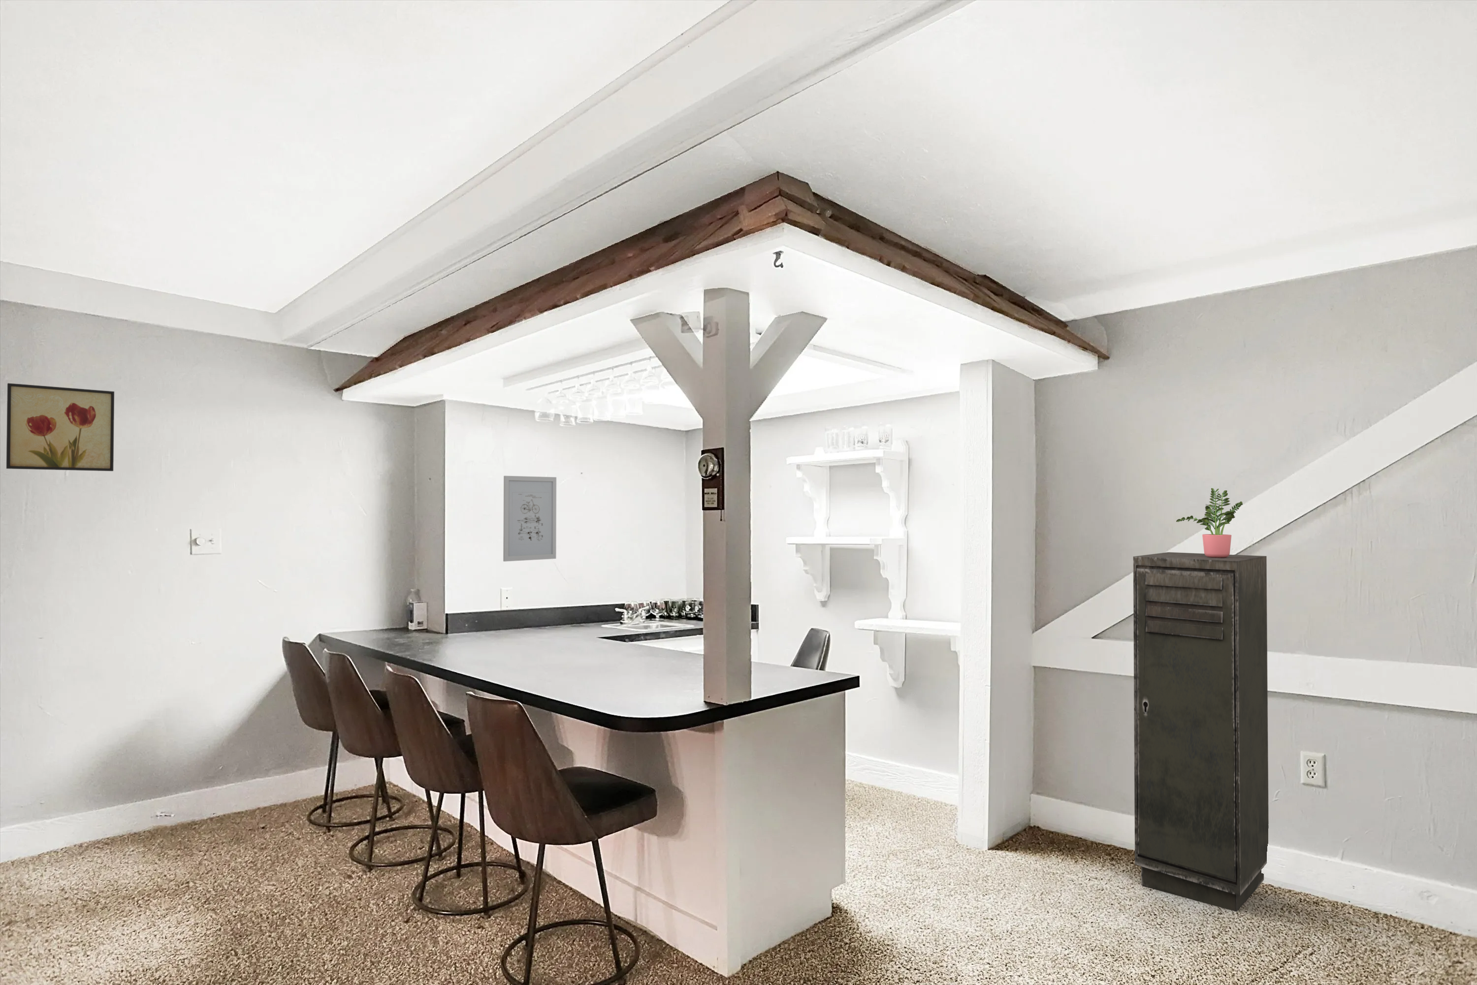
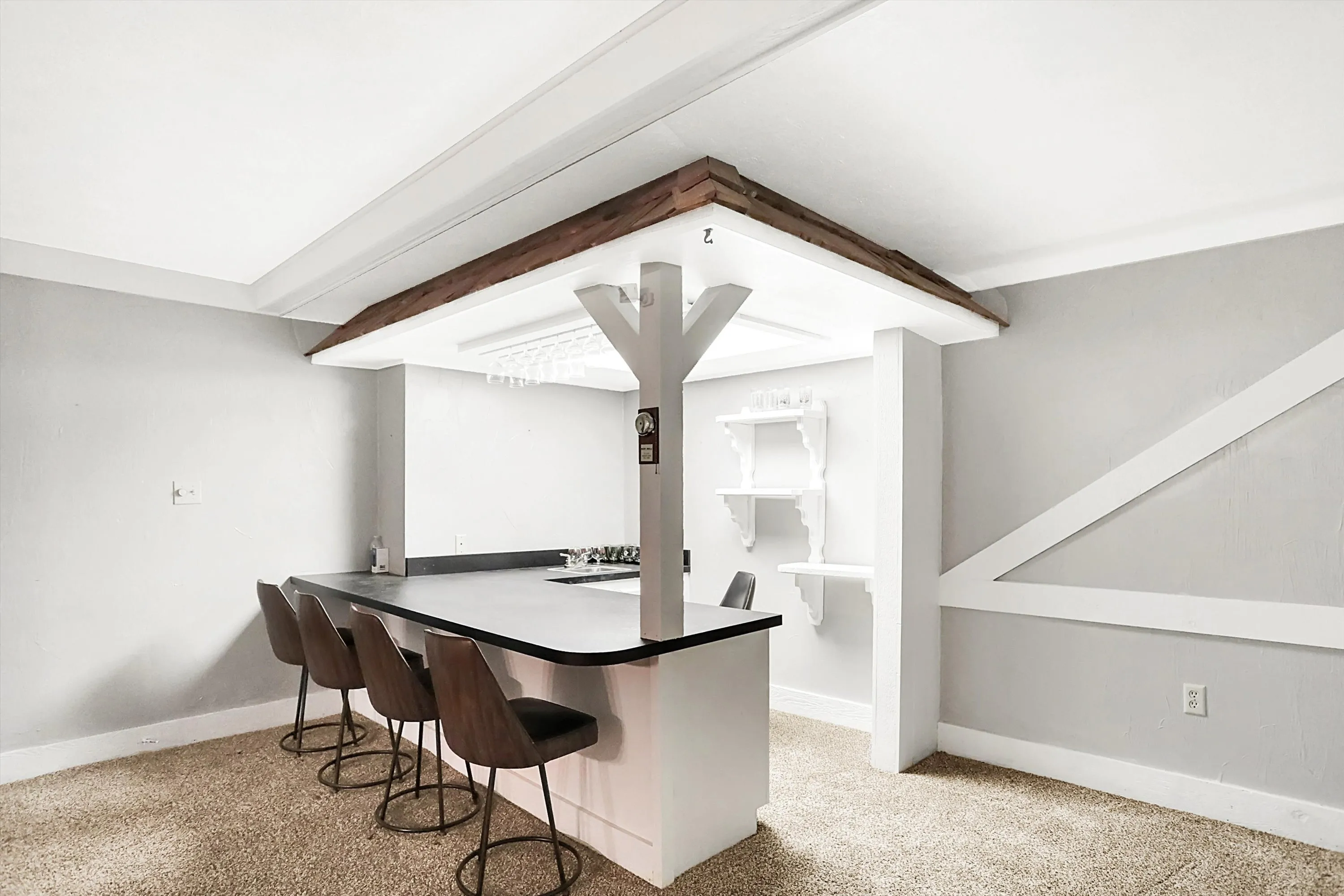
- storage cabinet (1200, 720)
- wall art (62, 429)
- wall art (530, 518)
- potted plant (1208, 522)
